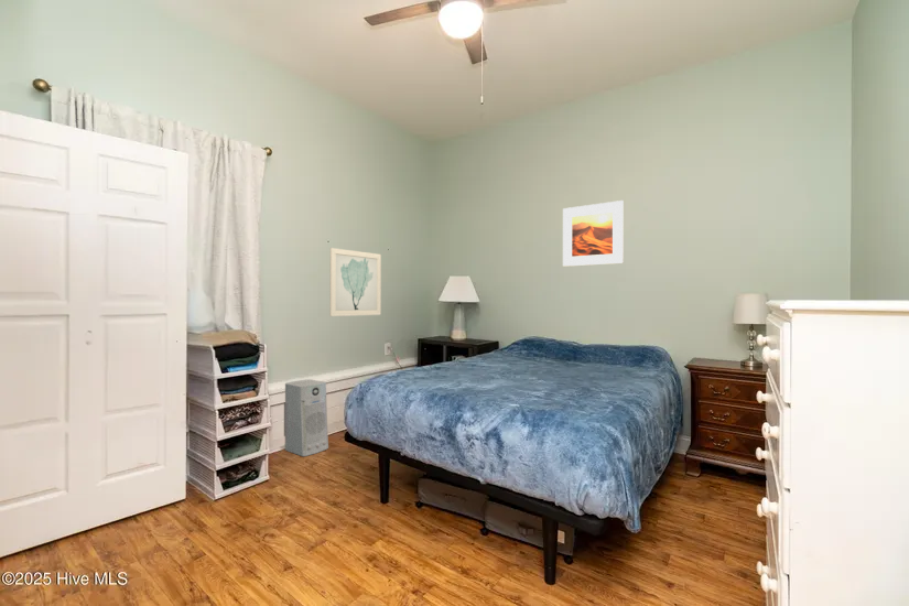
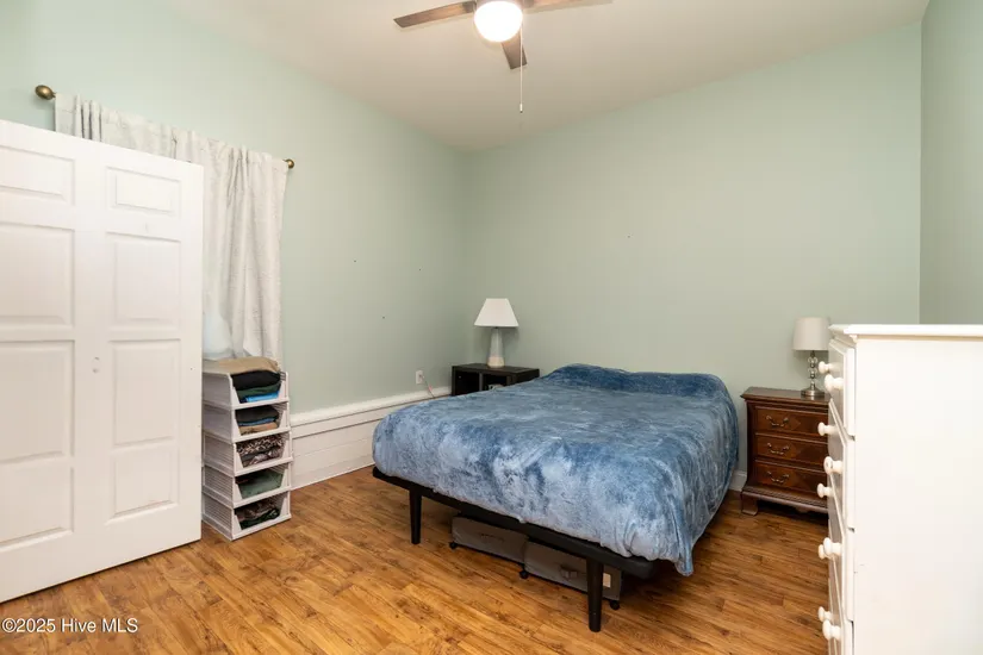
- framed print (592, 235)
- wall art (356, 283)
- air purifier (305, 415)
